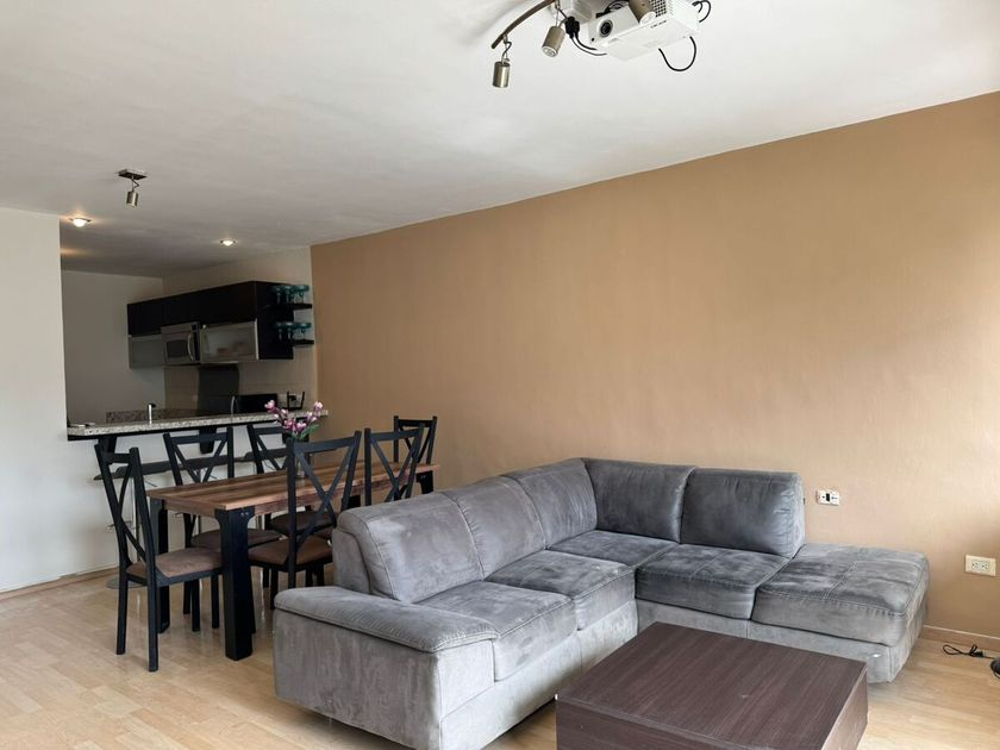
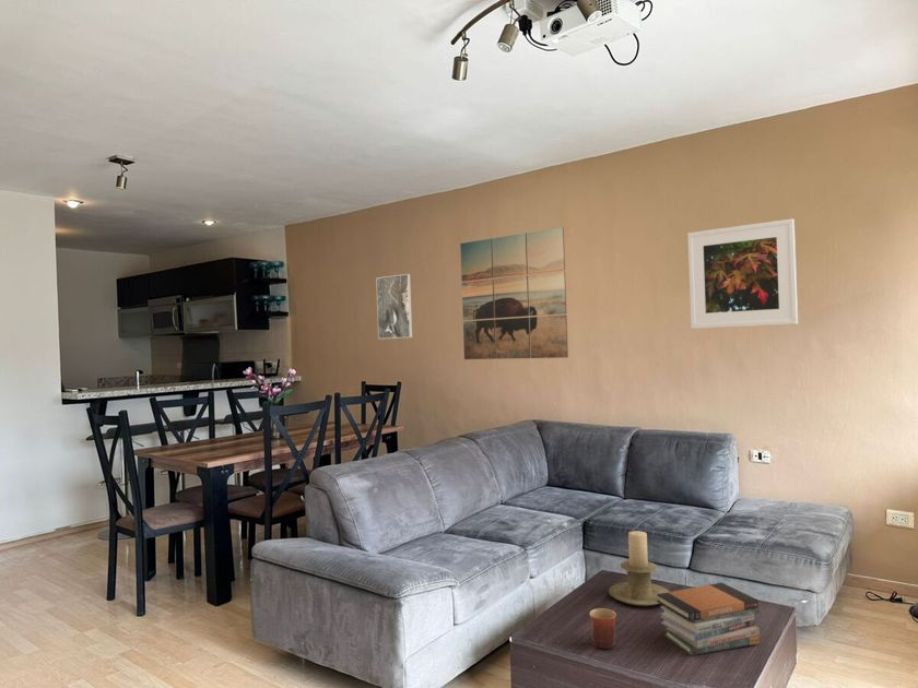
+ candle holder (638, 564)
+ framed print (393, 307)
+ book stack (707, 618)
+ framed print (740, 276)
+ mug (603, 627)
+ wall art (510, 297)
